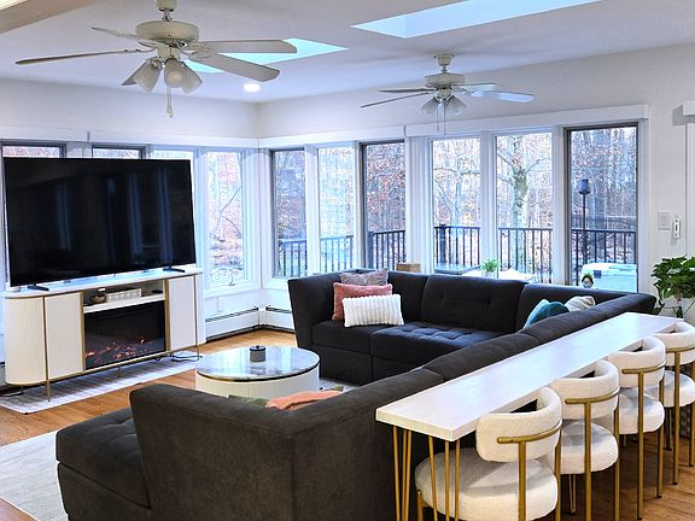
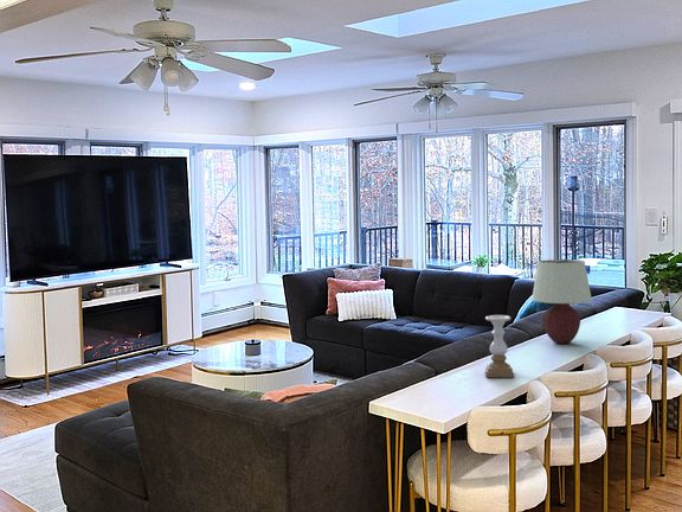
+ candle holder (498, 345)
+ table lamp (561, 301)
